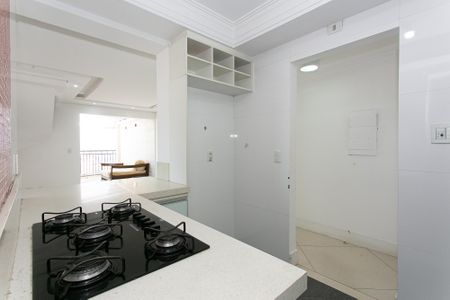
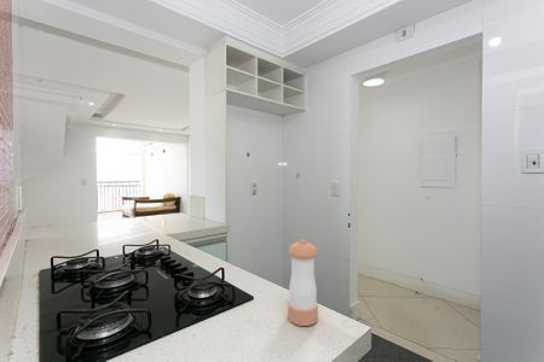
+ pepper shaker (302, 279)
